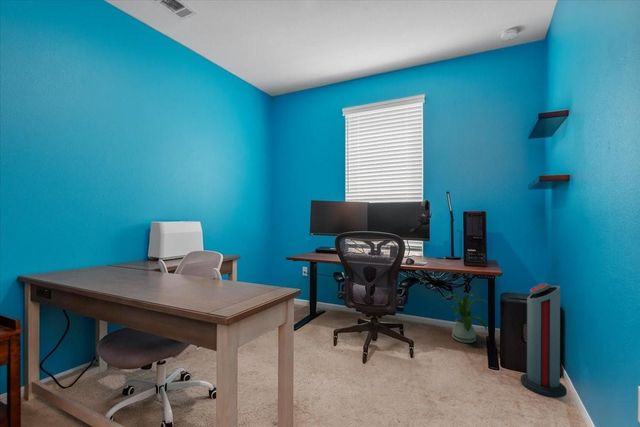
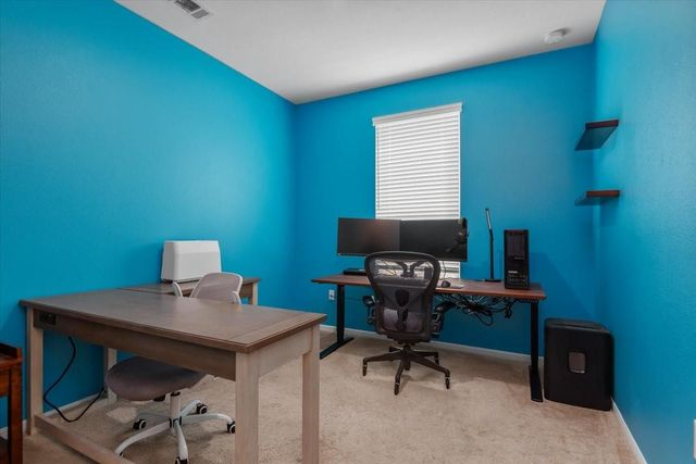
- air purifier (543, 334)
- house plant (465, 313)
